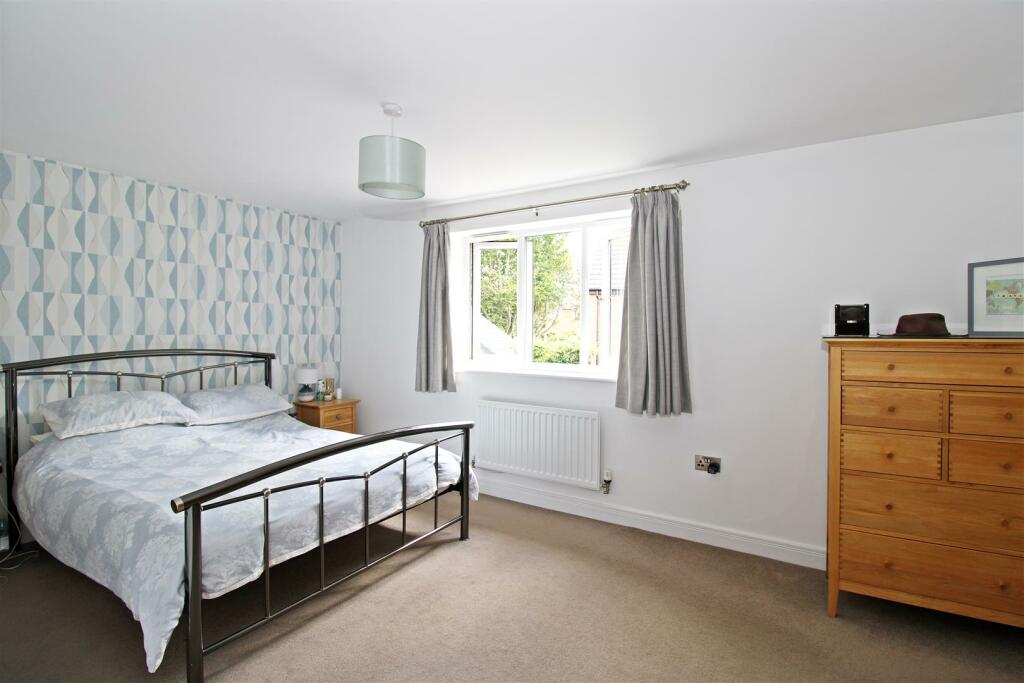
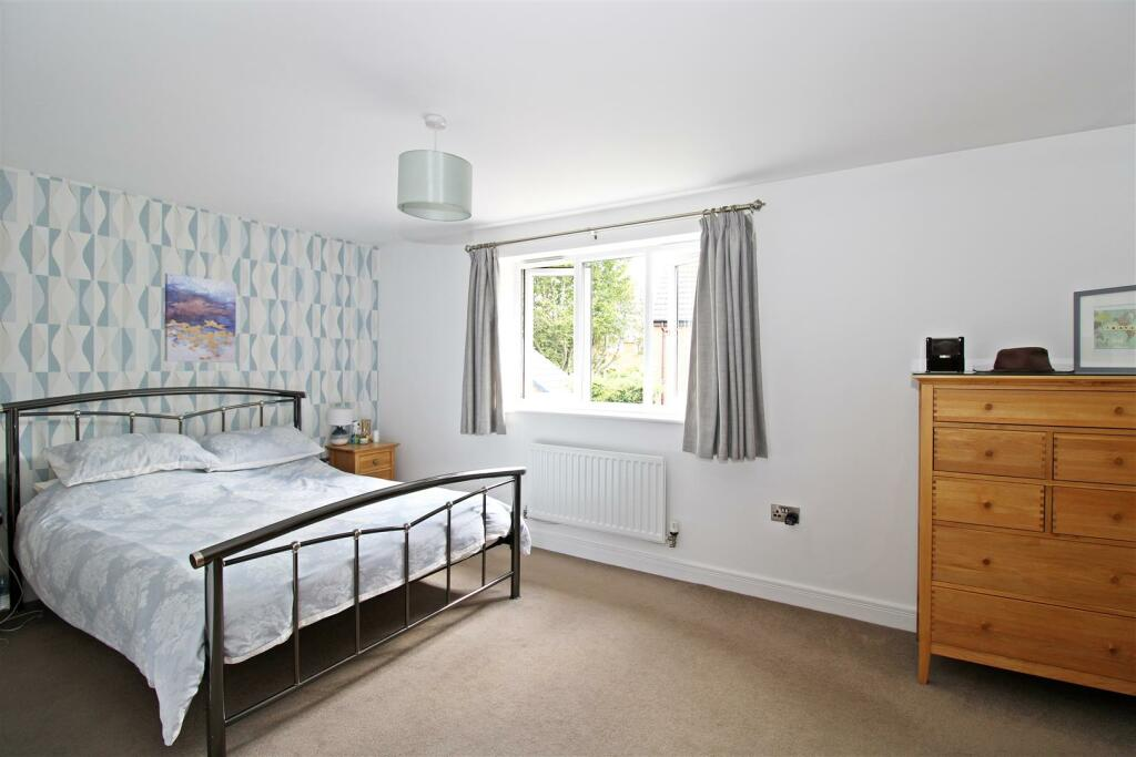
+ wall art (202, 319)
